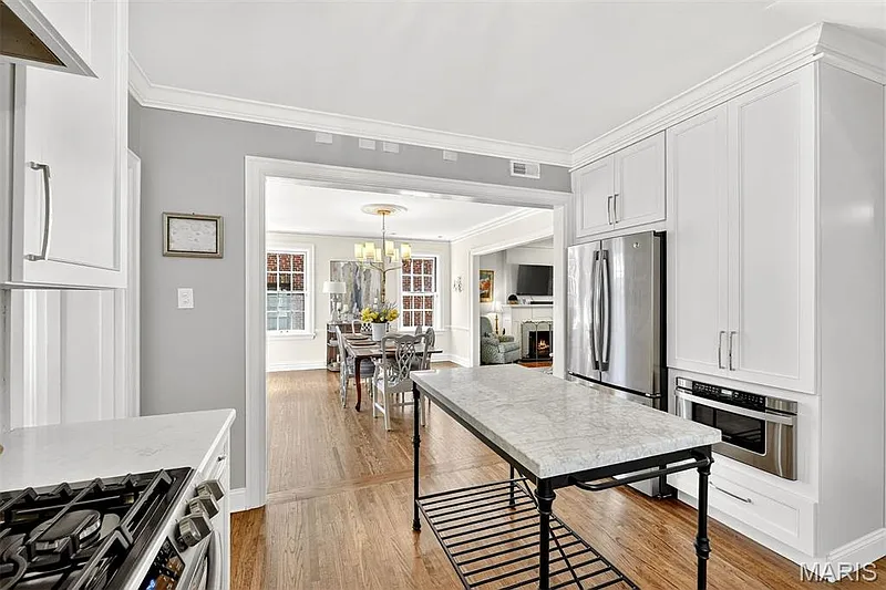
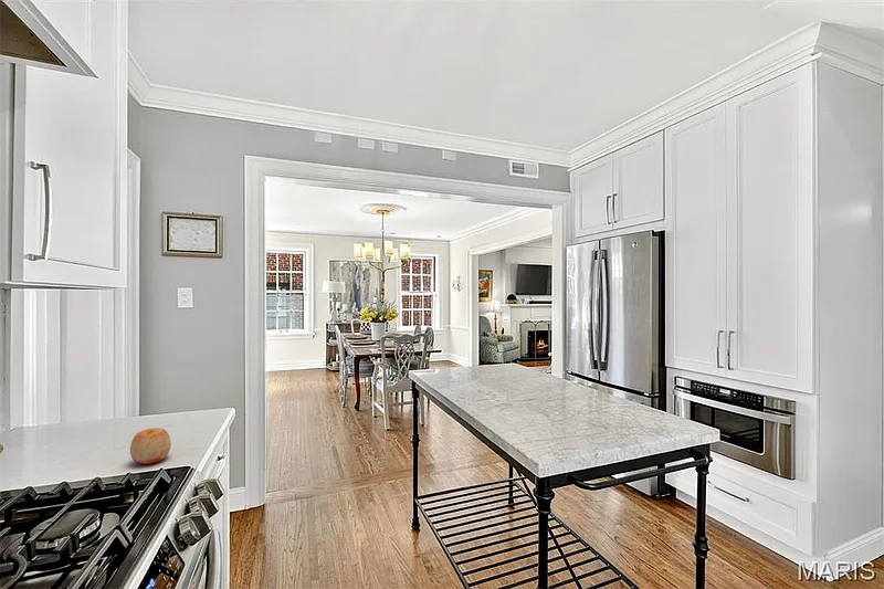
+ apple (150, 444)
